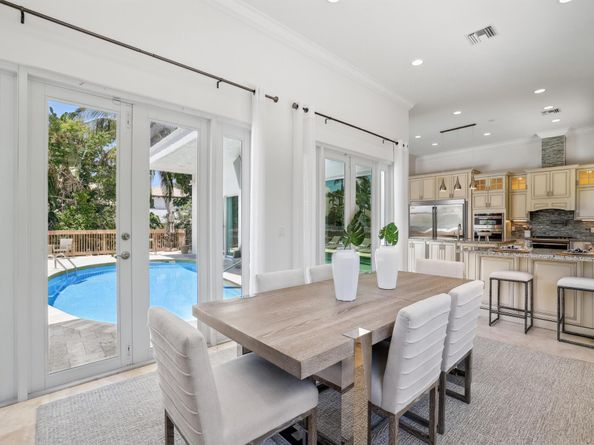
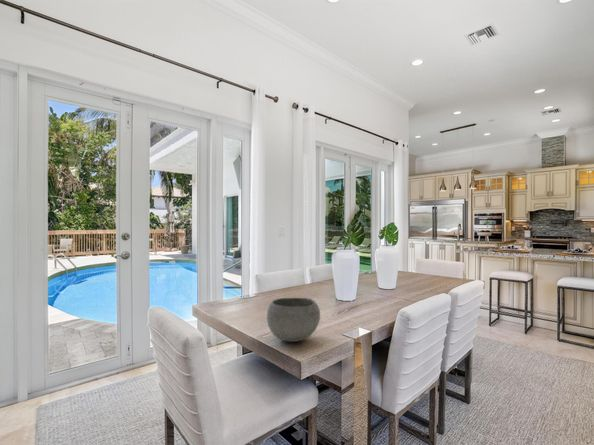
+ bowl (293, 320)
